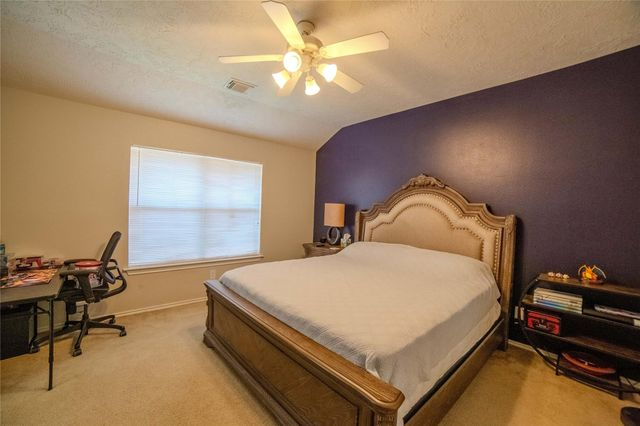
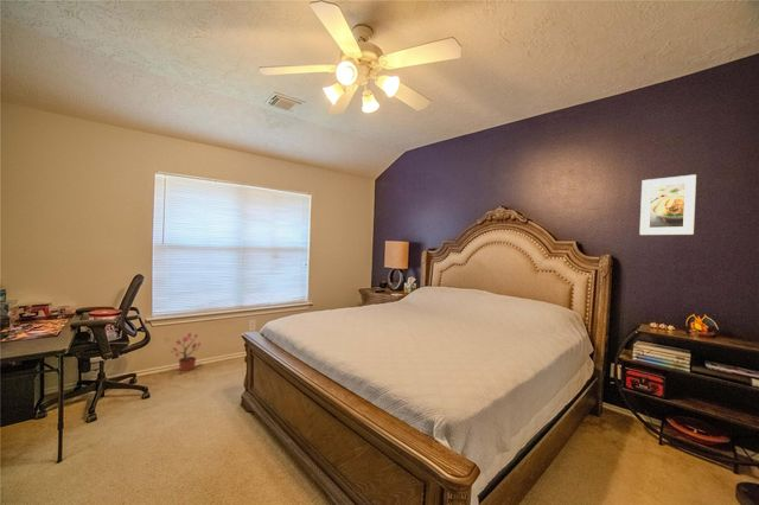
+ potted plant (185, 351)
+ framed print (666, 205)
